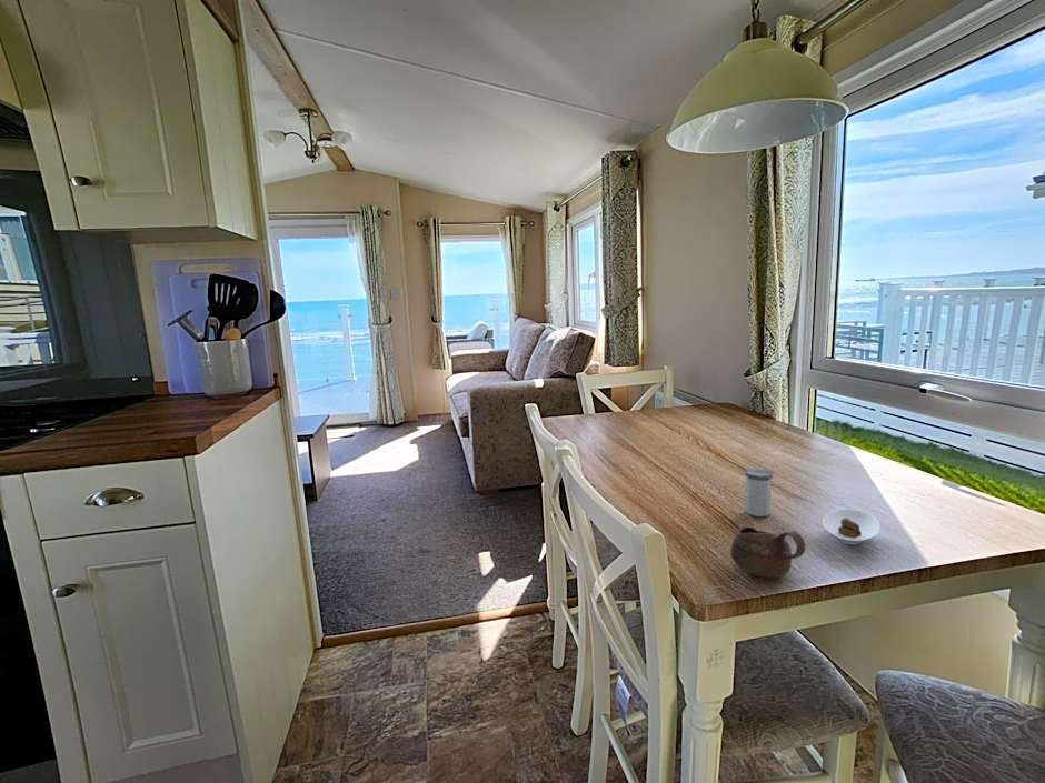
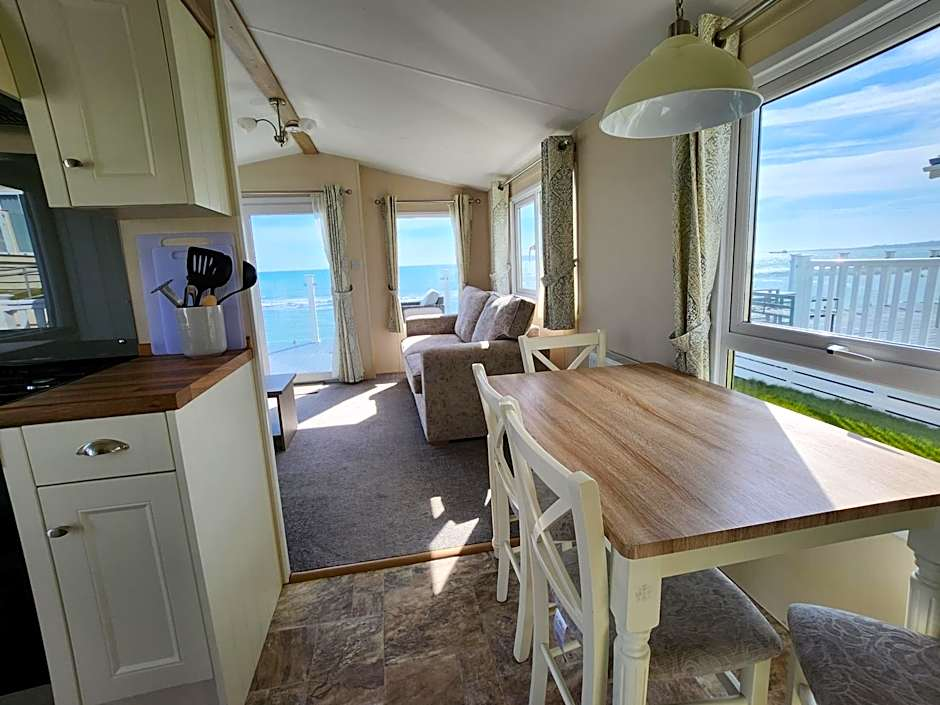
- saucer (850, 529)
- cup (764, 548)
- salt shaker (758, 492)
